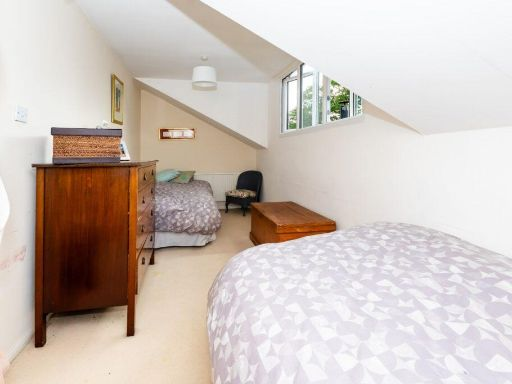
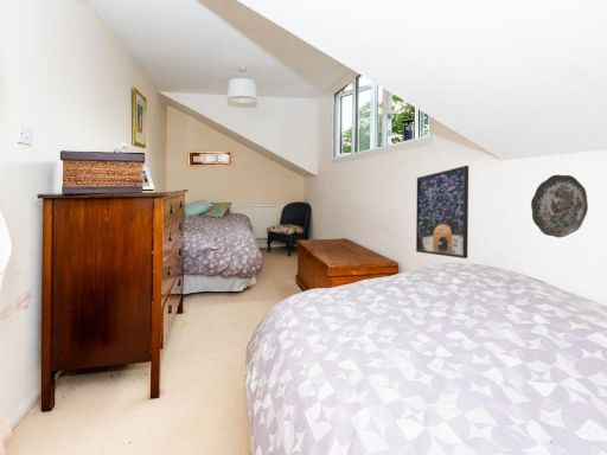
+ decorative plate (558, 205)
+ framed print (439, 213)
